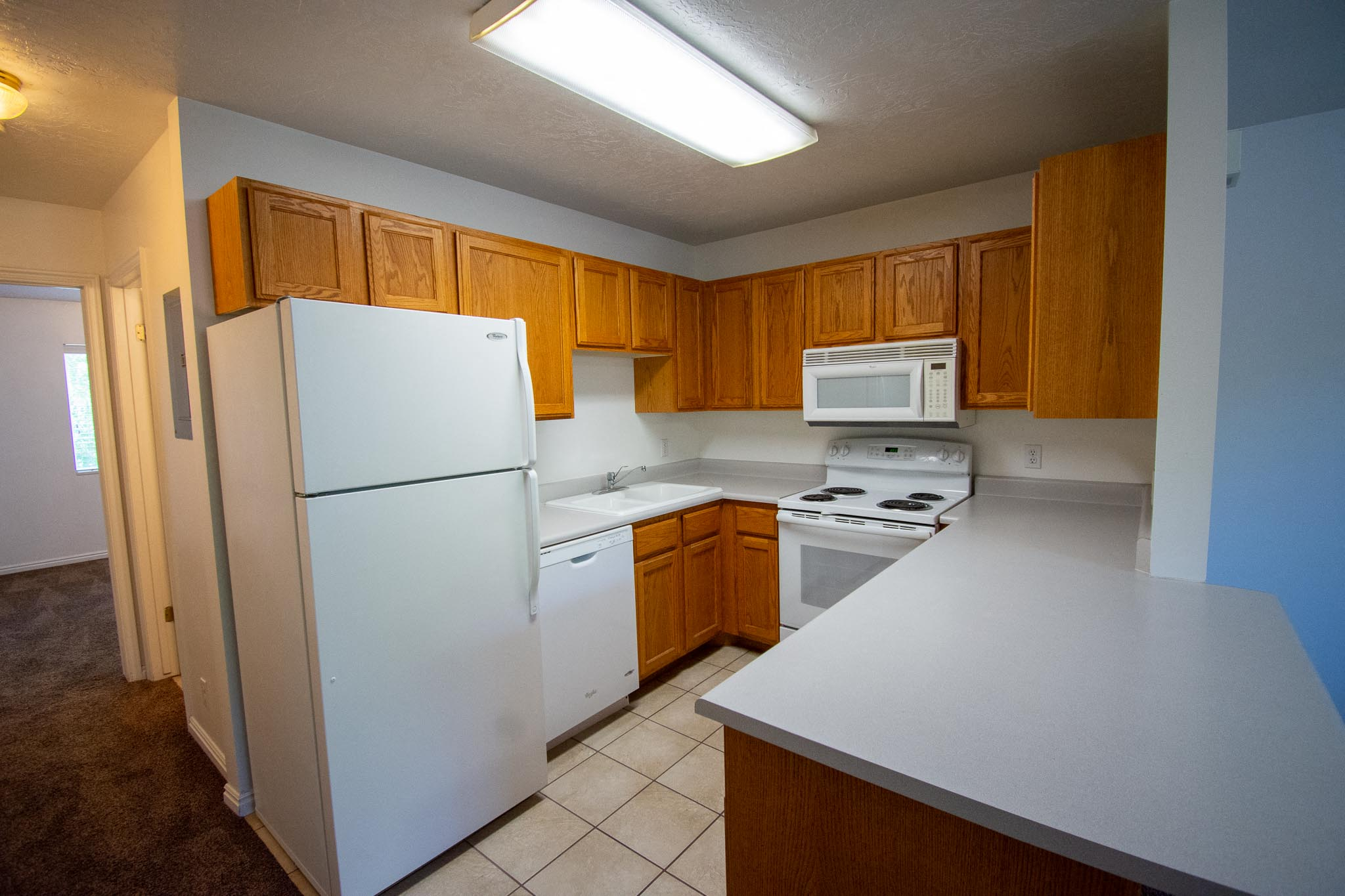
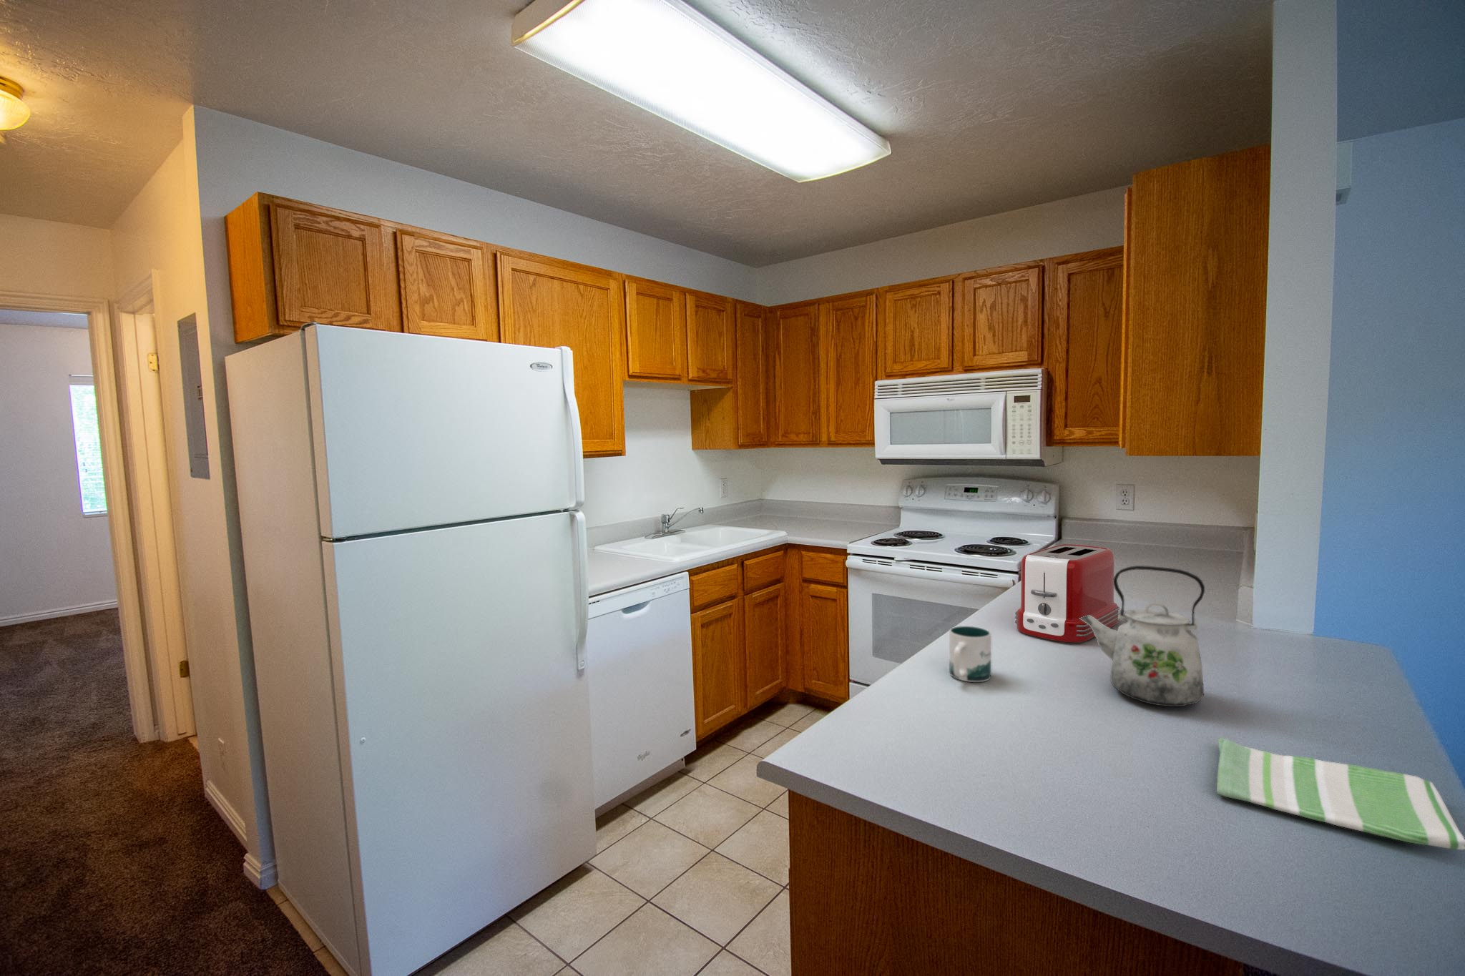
+ toaster (1069, 588)
+ kettle (1139, 630)
+ mug (966, 656)
+ dish towel (1324, 788)
